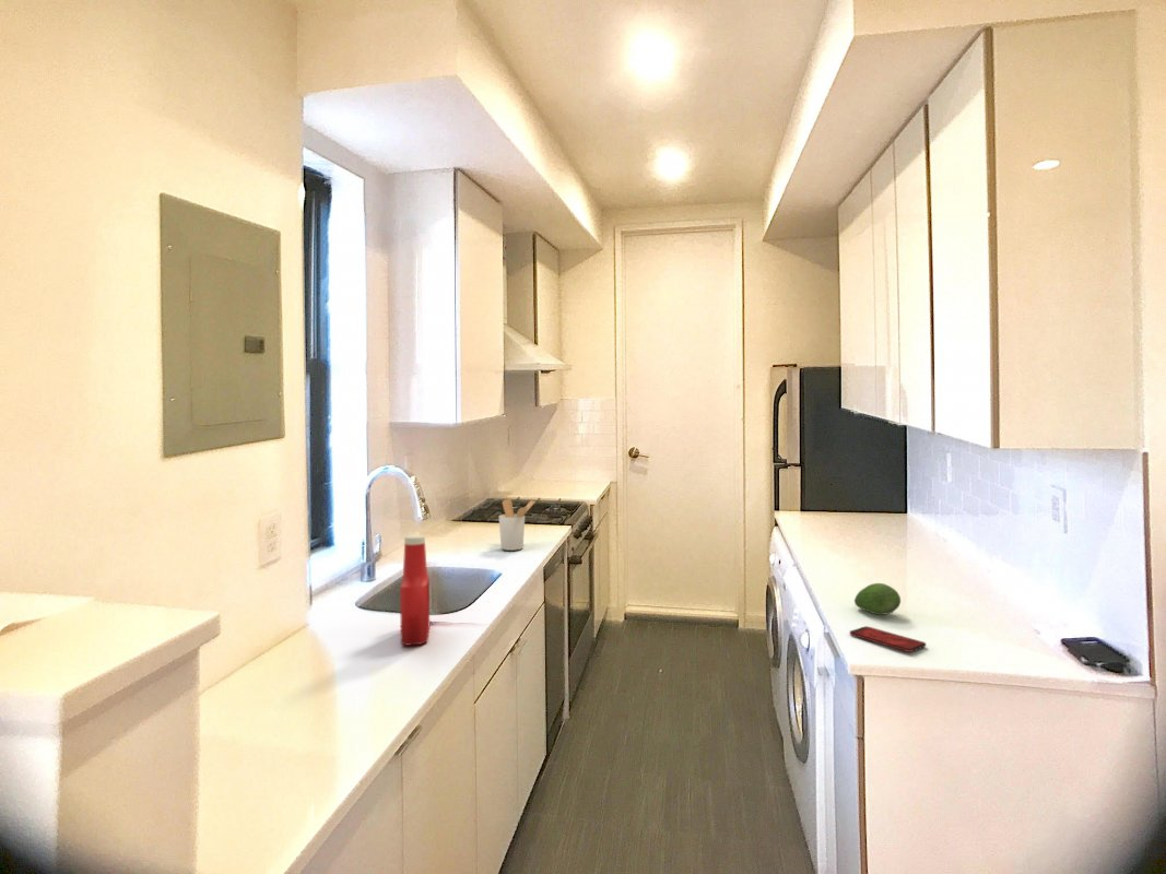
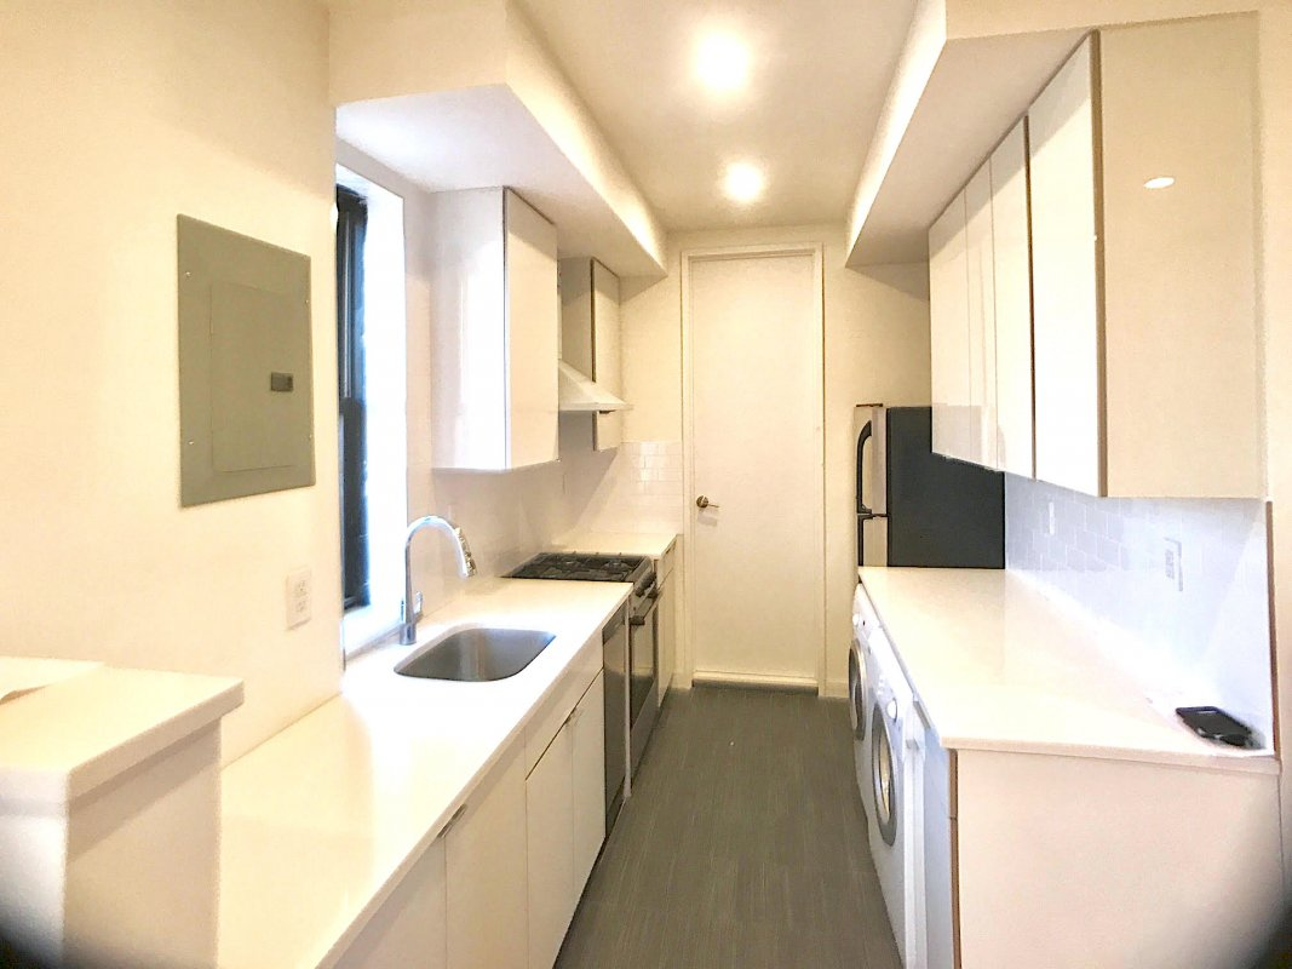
- fruit (876, 598)
- smartphone (886, 638)
- soap bottle (415, 586)
- utensil holder (518, 523)
